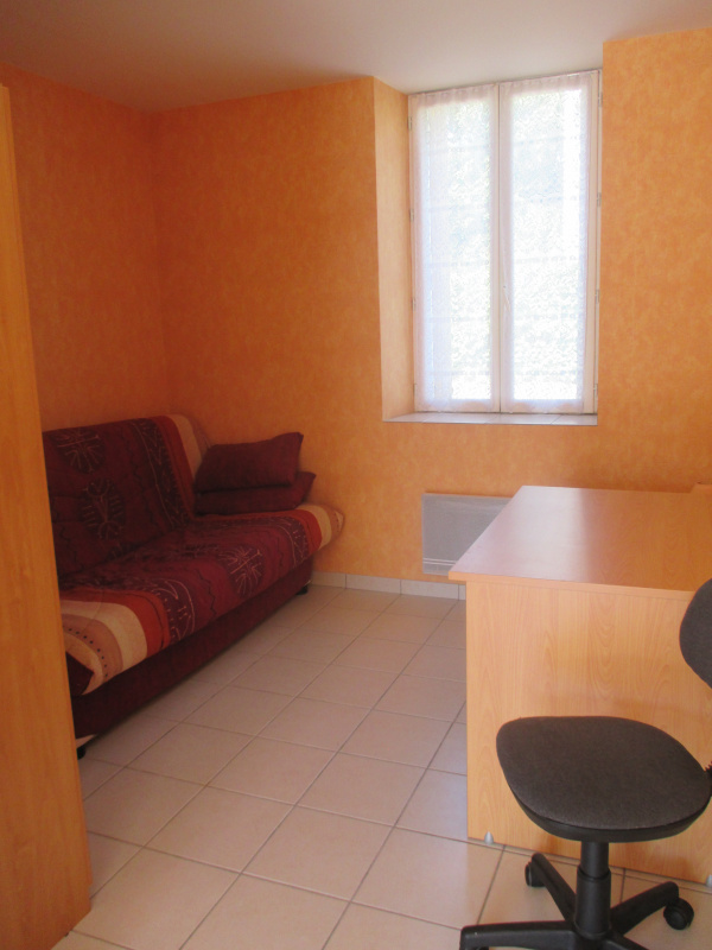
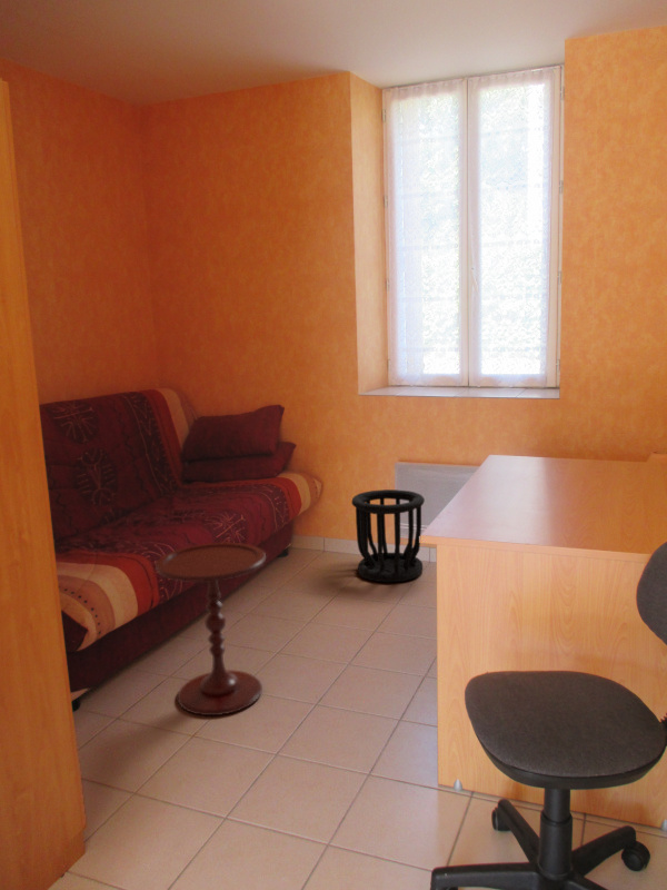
+ wastebasket (385, 534)
+ side table (216, 626)
